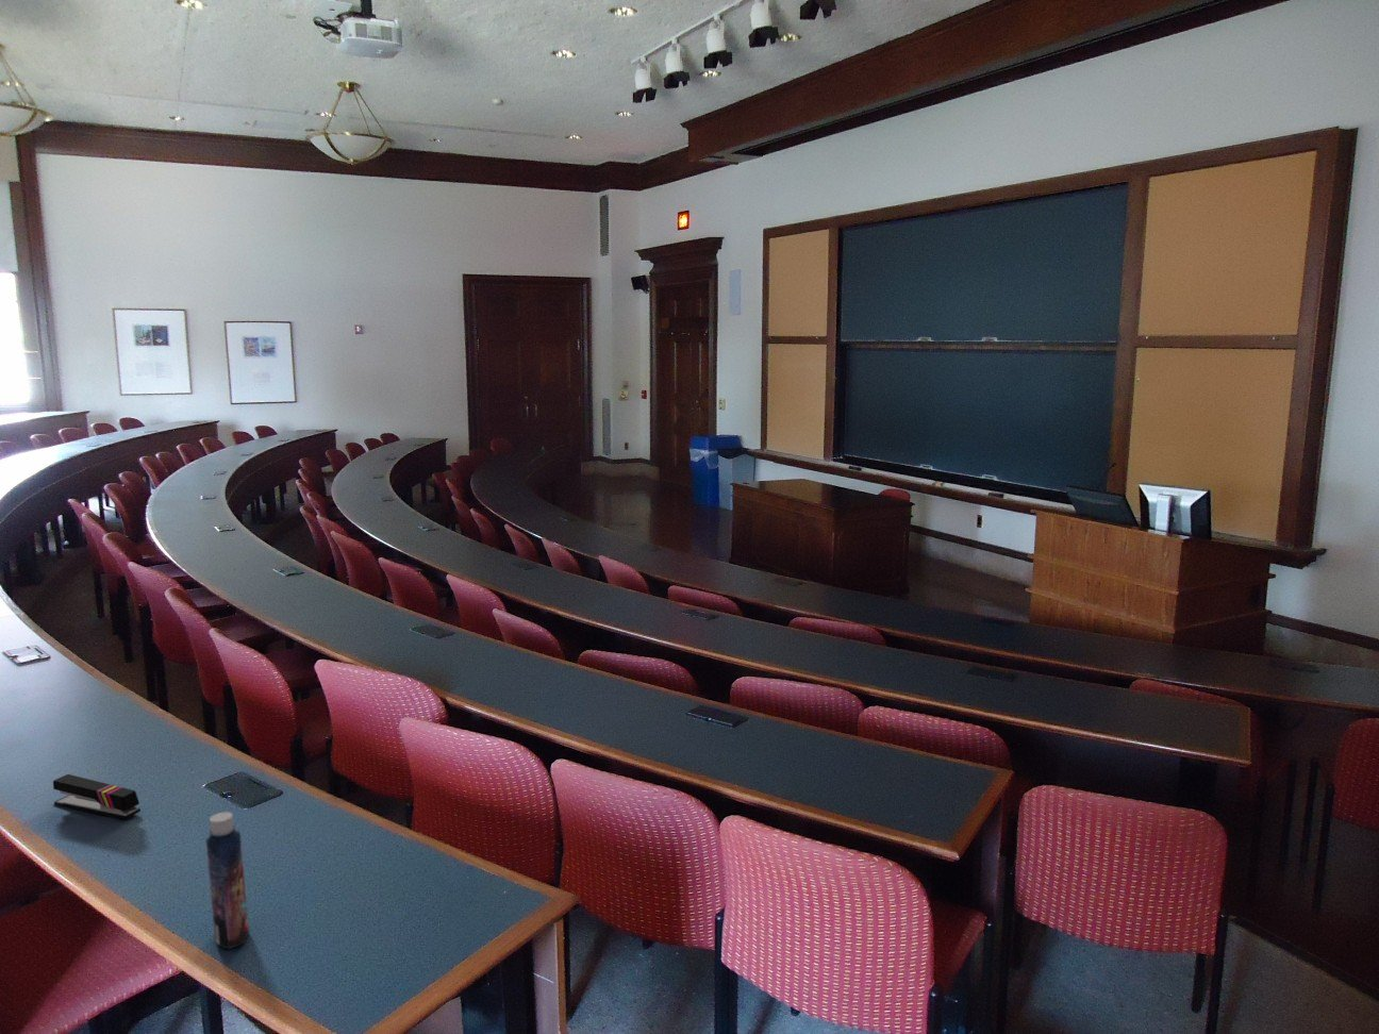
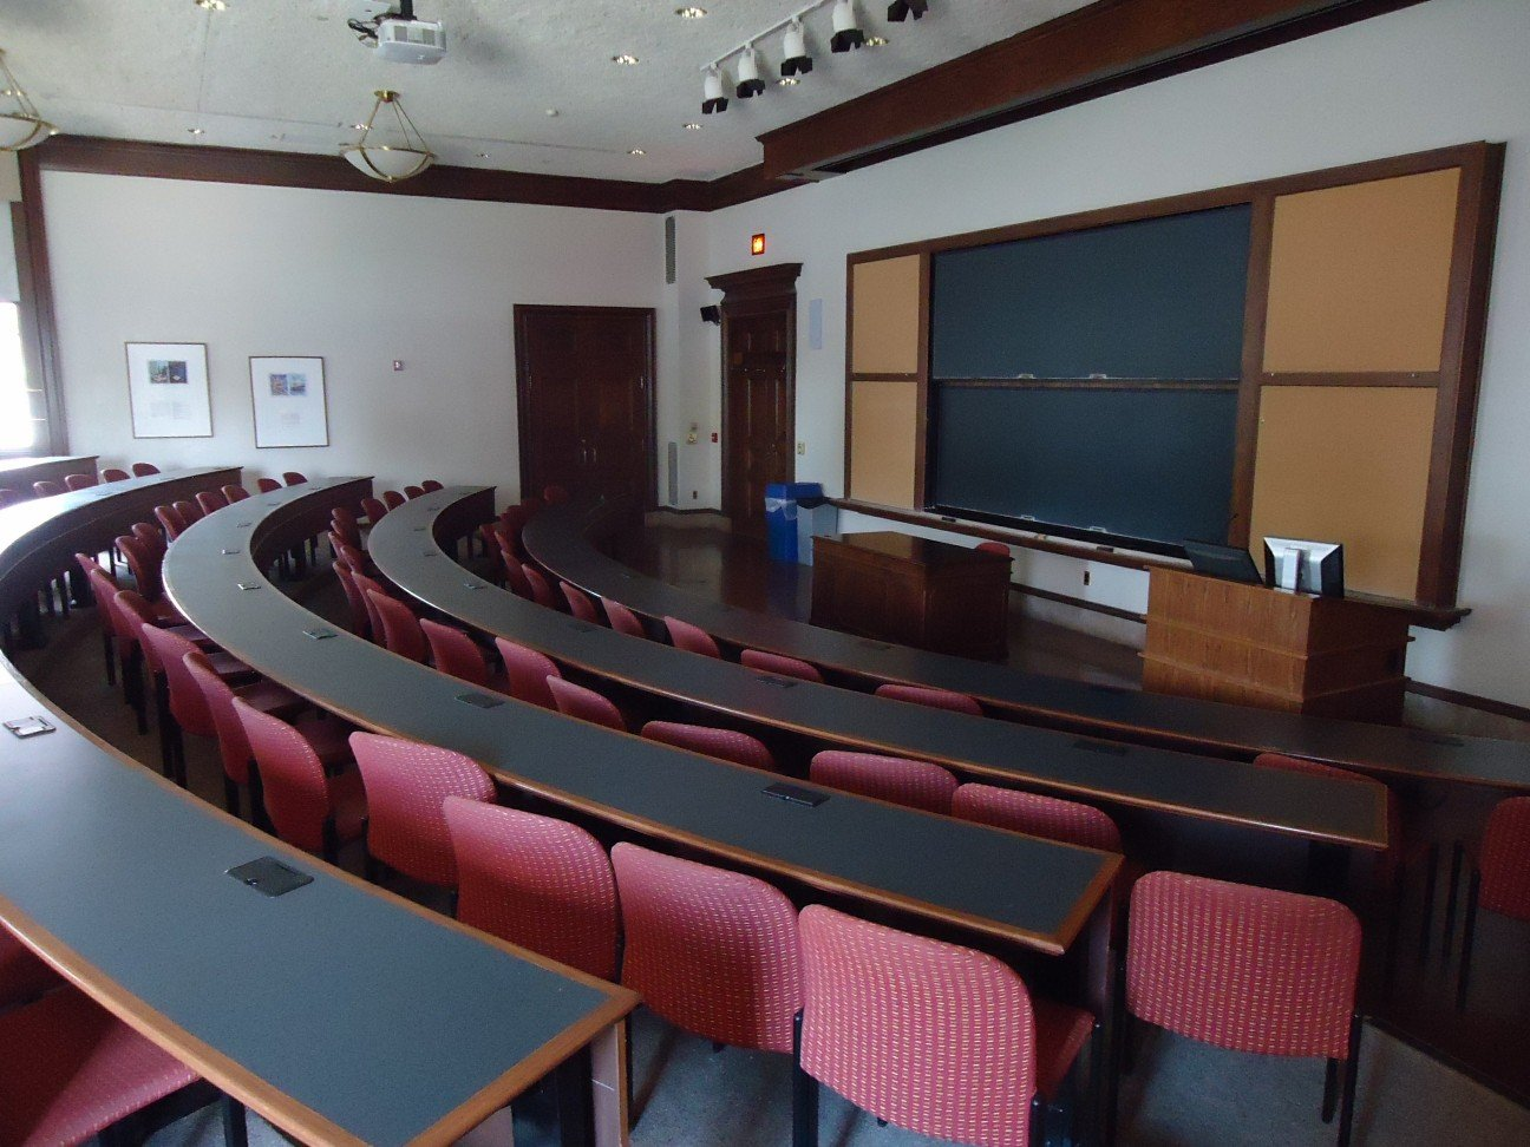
- bottle (227, 877)
- stapler (96, 796)
